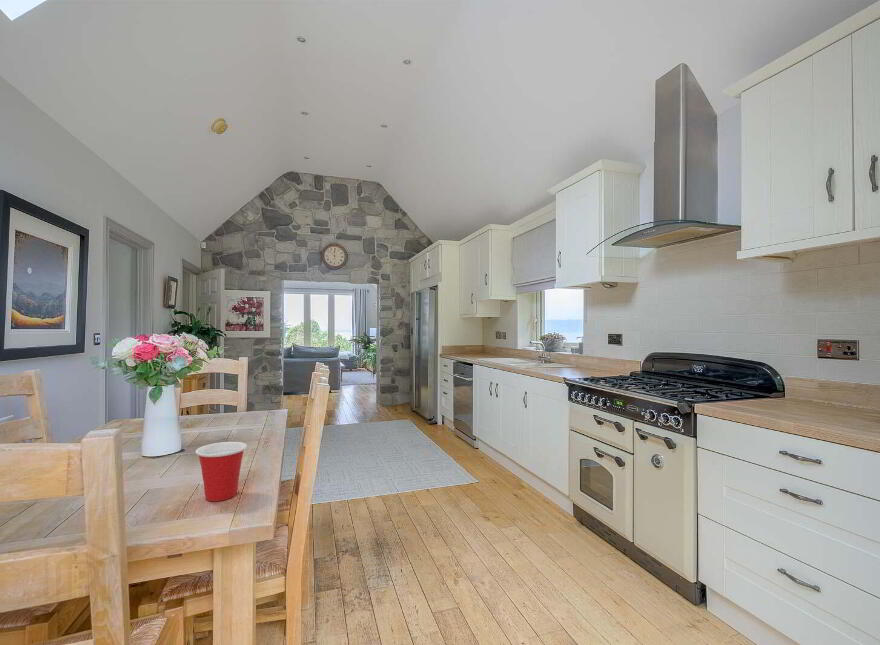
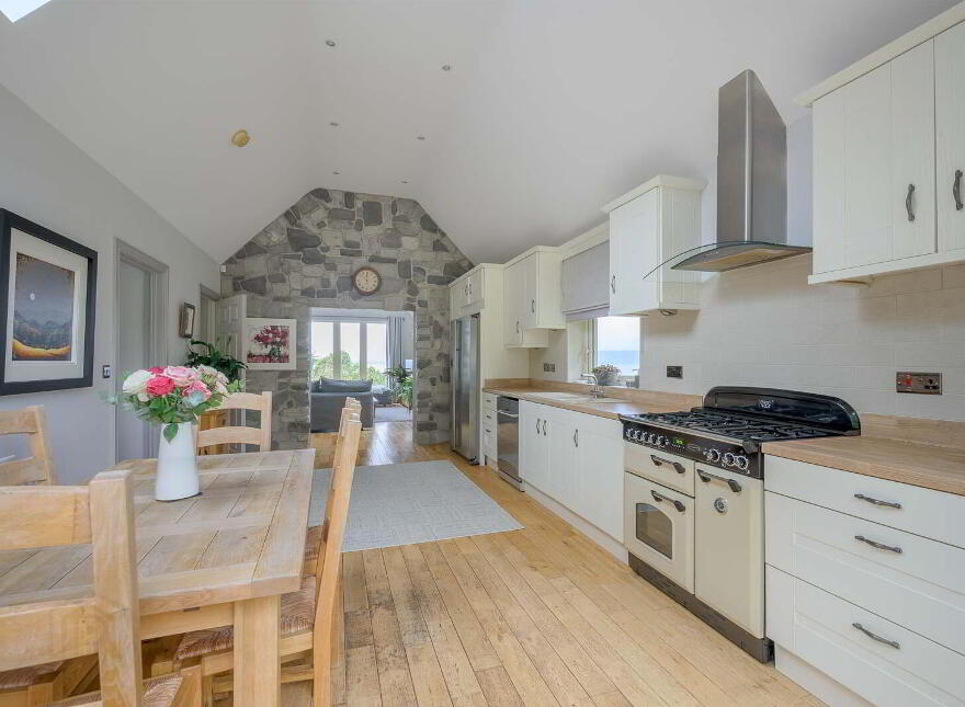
- cup (221, 471)
